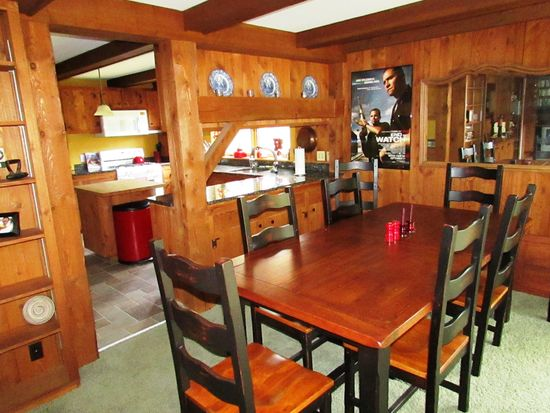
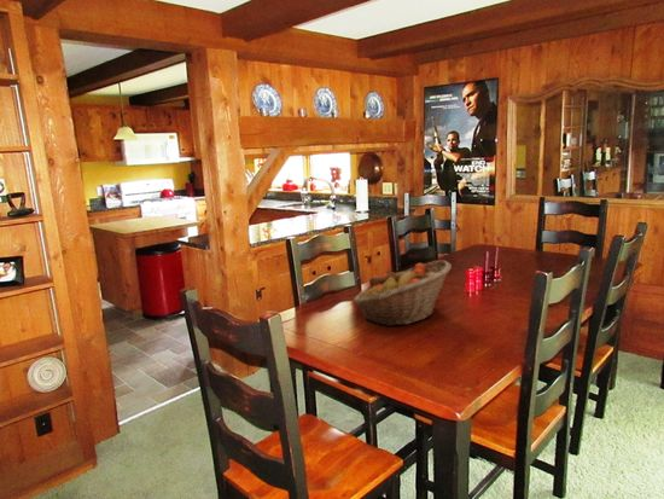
+ fruit basket (402, 289)
